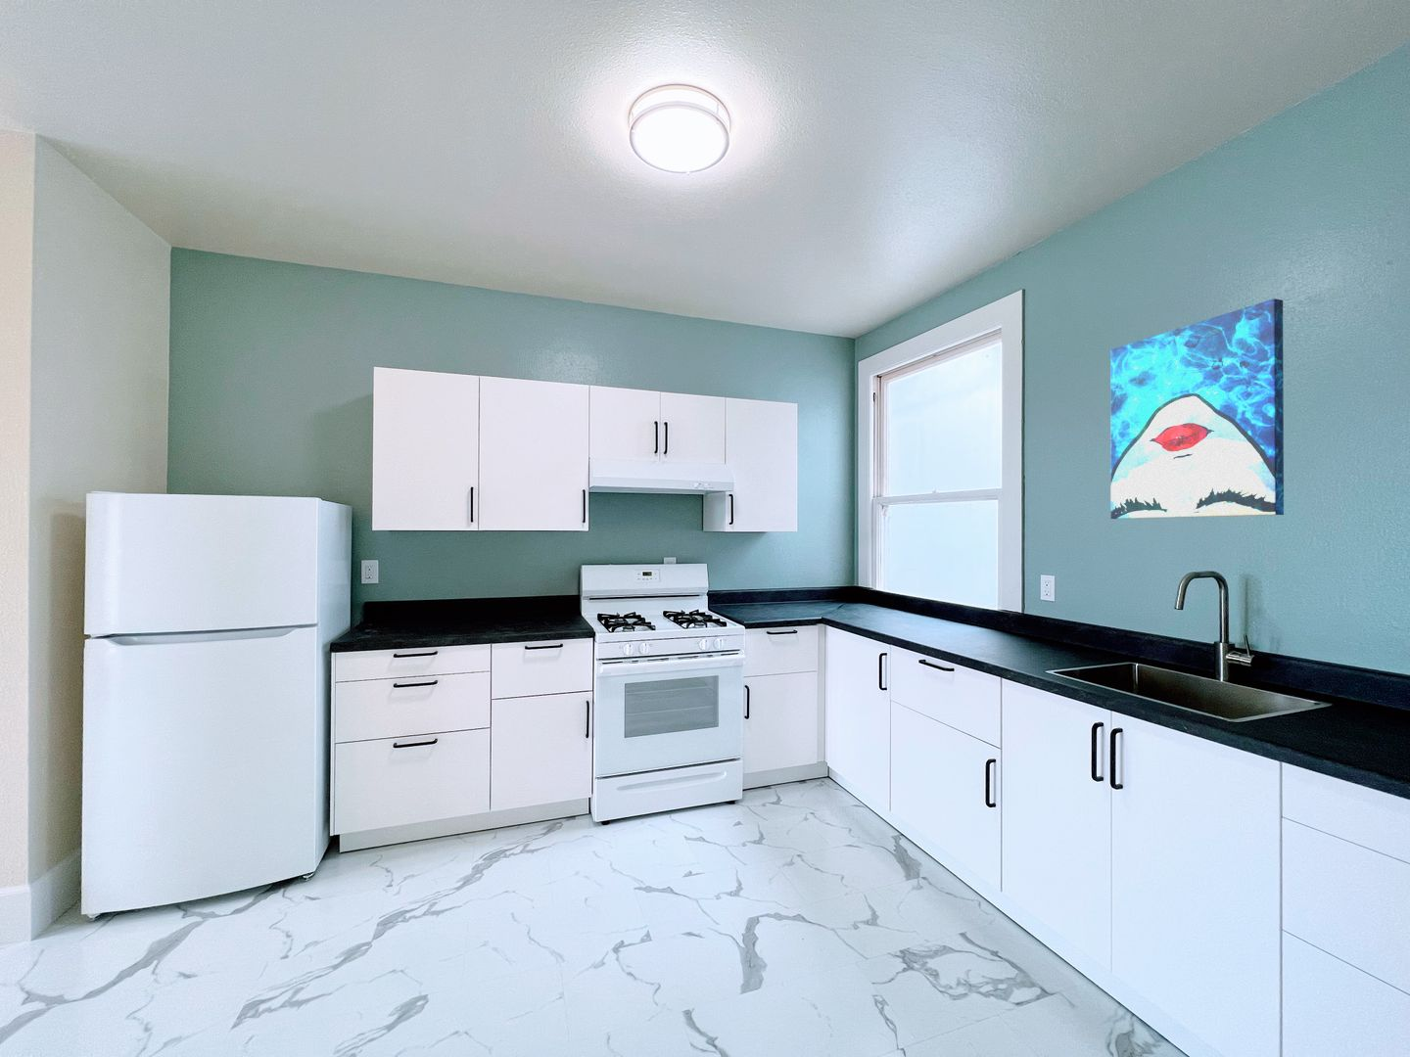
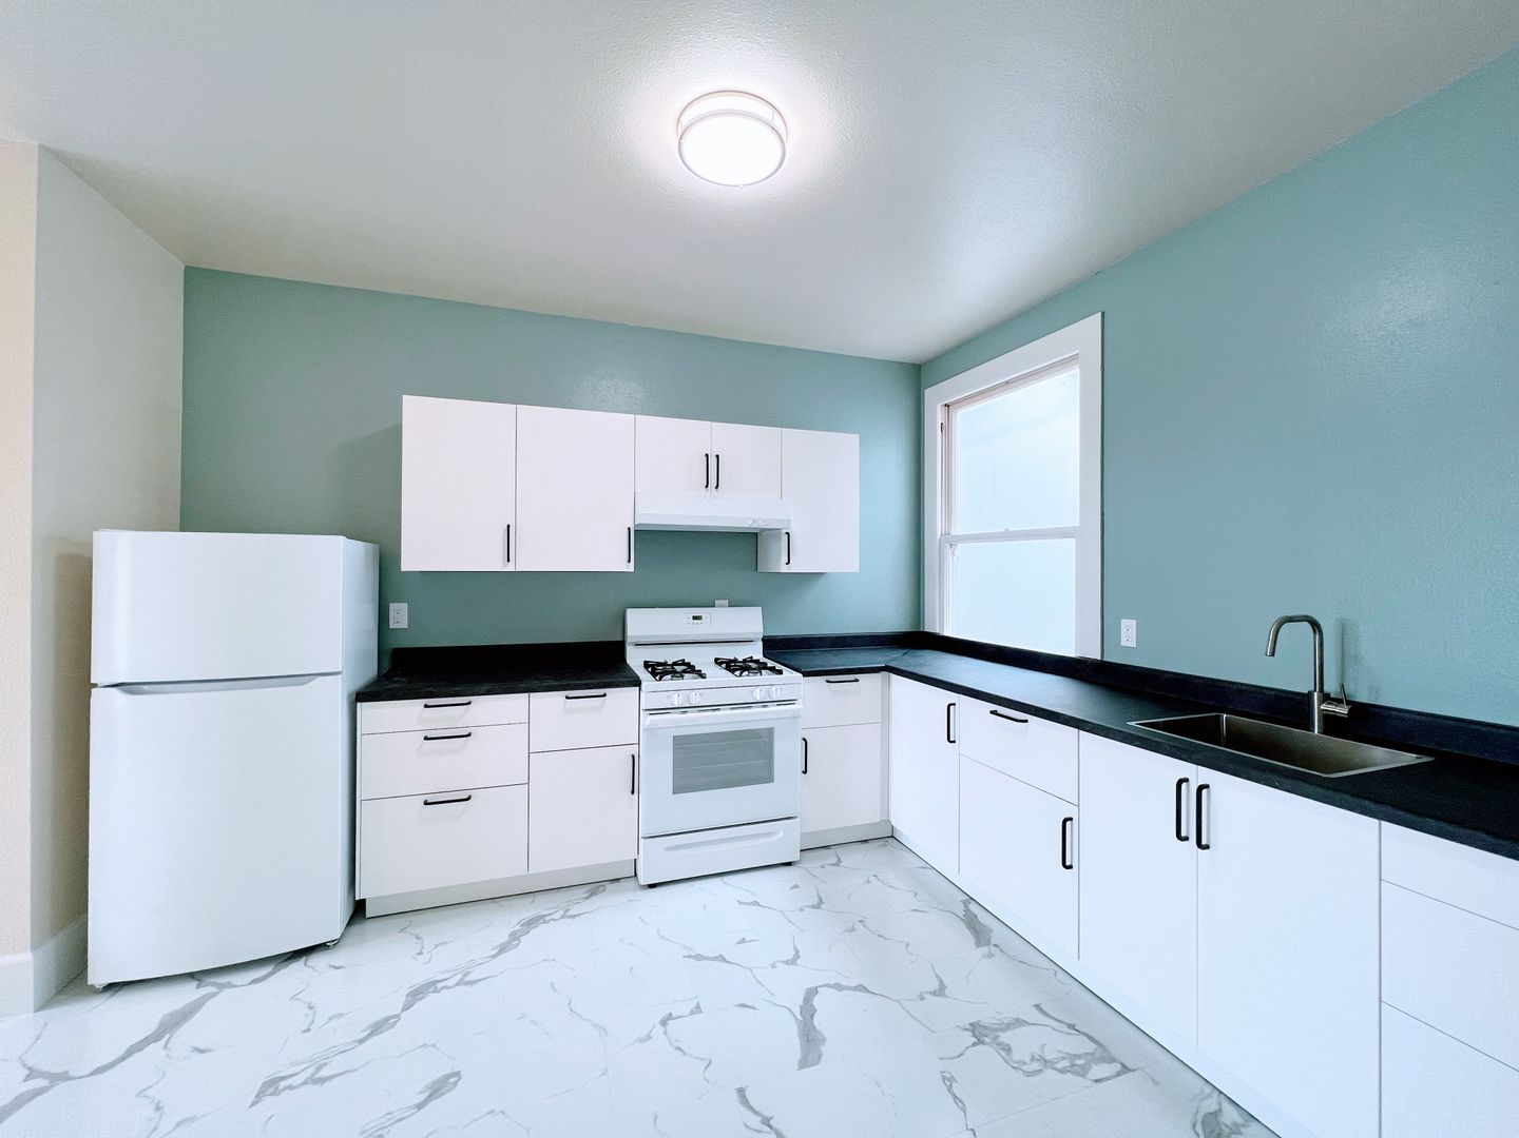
- wall art (1186, 422)
